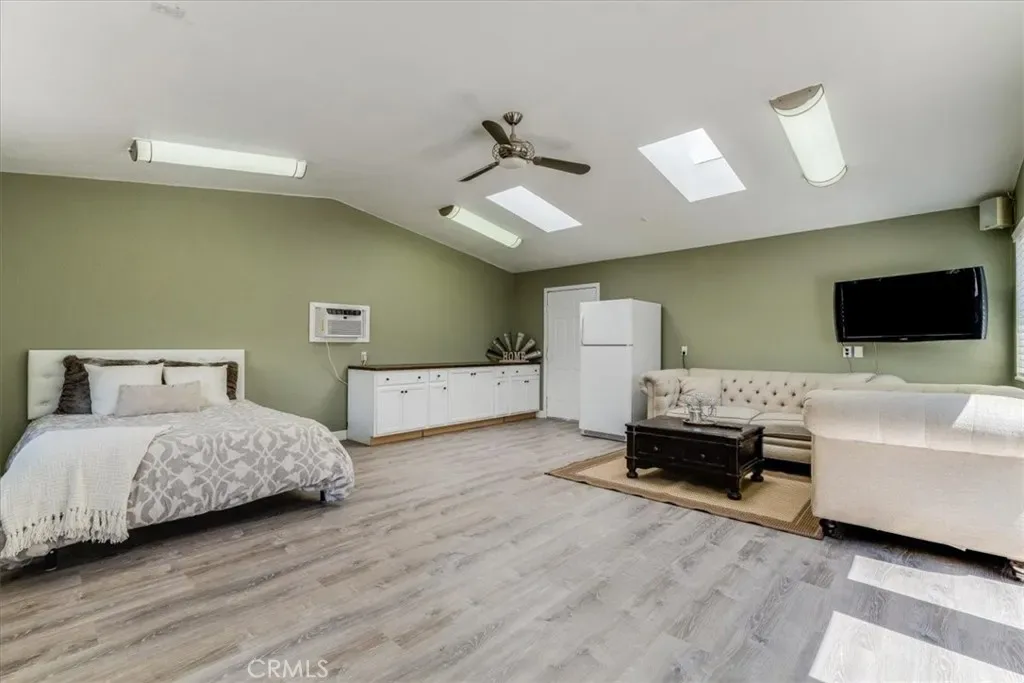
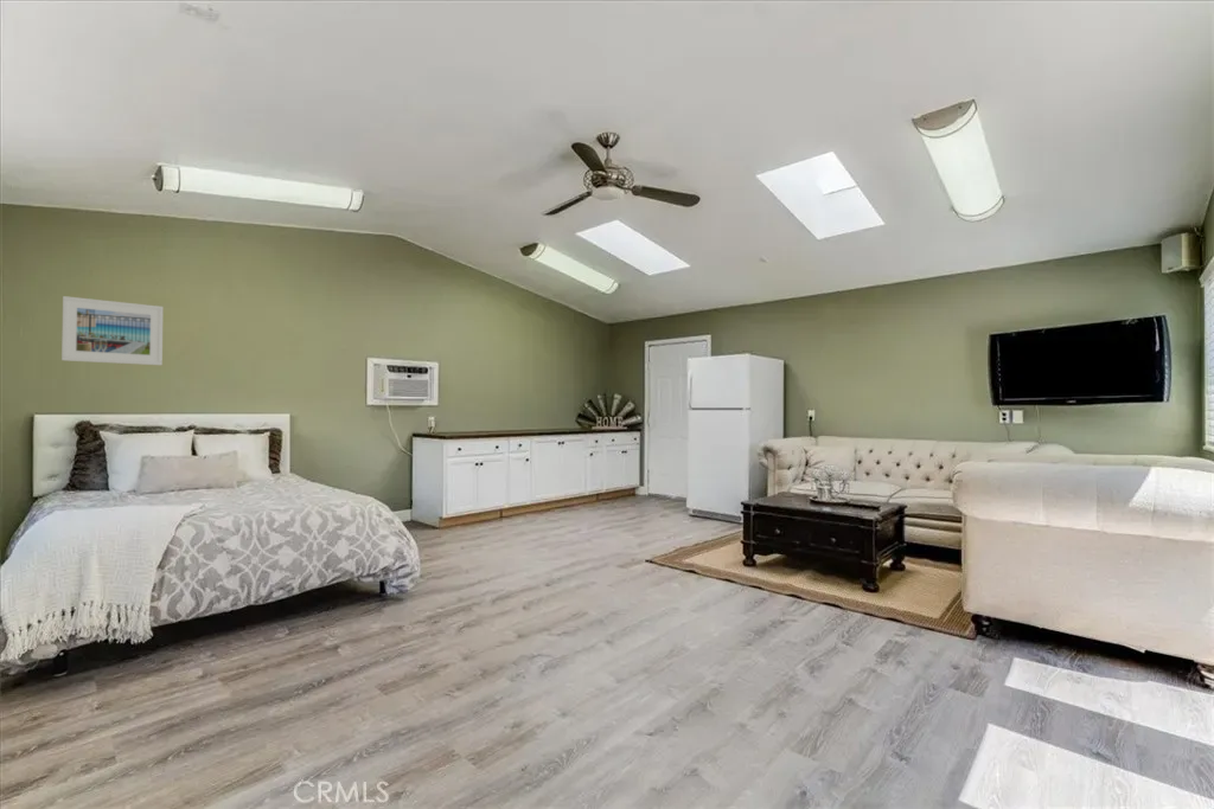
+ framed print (114, 332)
